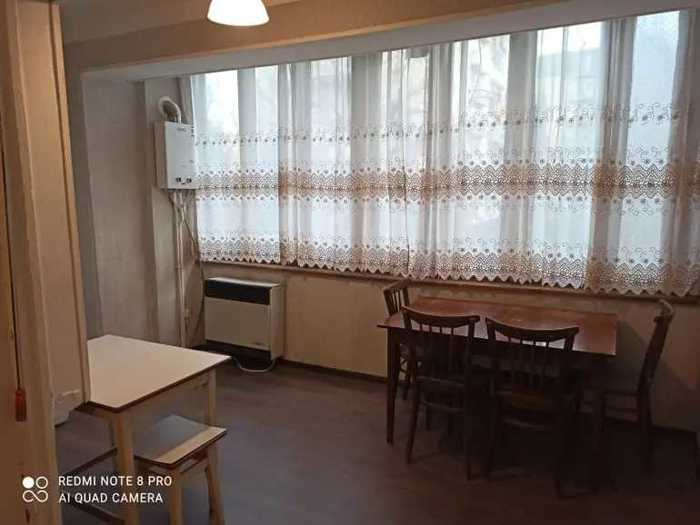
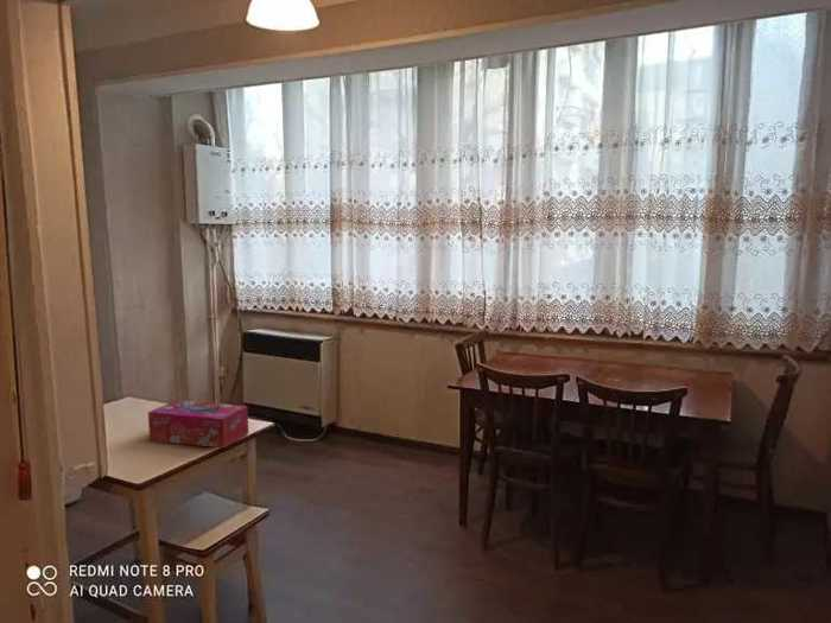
+ tissue box (198, 422)
